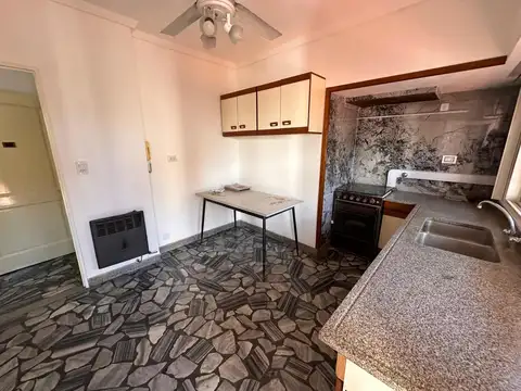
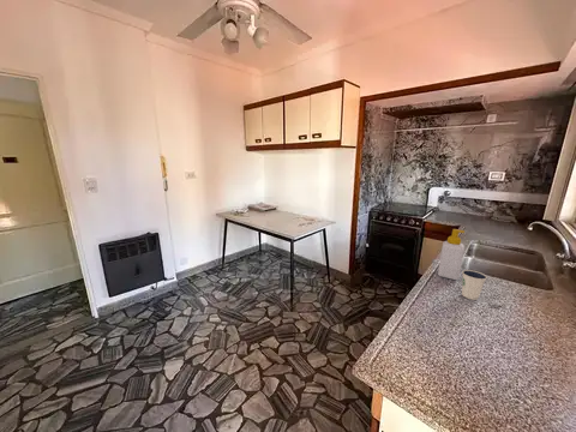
+ soap bottle (451, 253)
+ dixie cup (472, 284)
